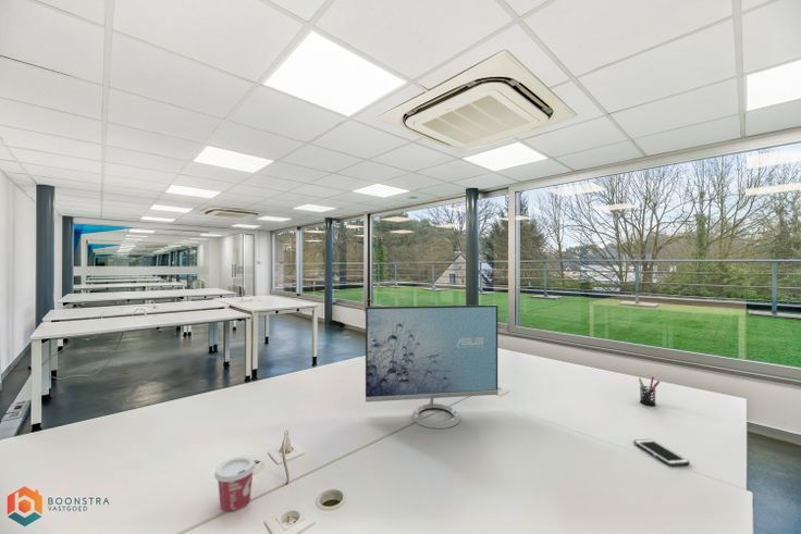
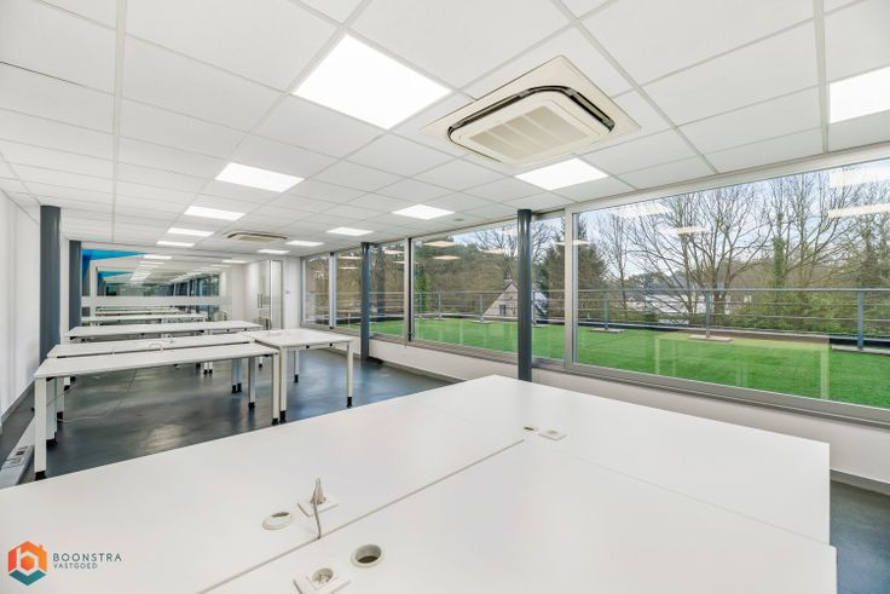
- monitor (435, 361)
- cup (235, 483)
- cell phone (660, 451)
- pen holder (646, 389)
